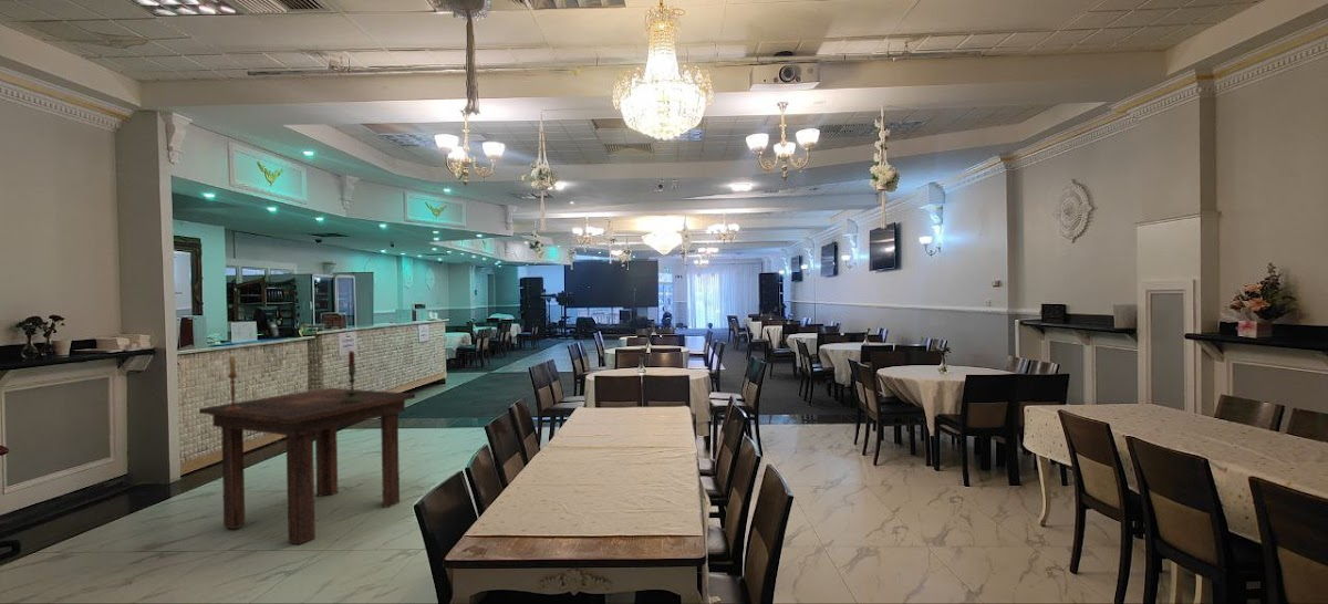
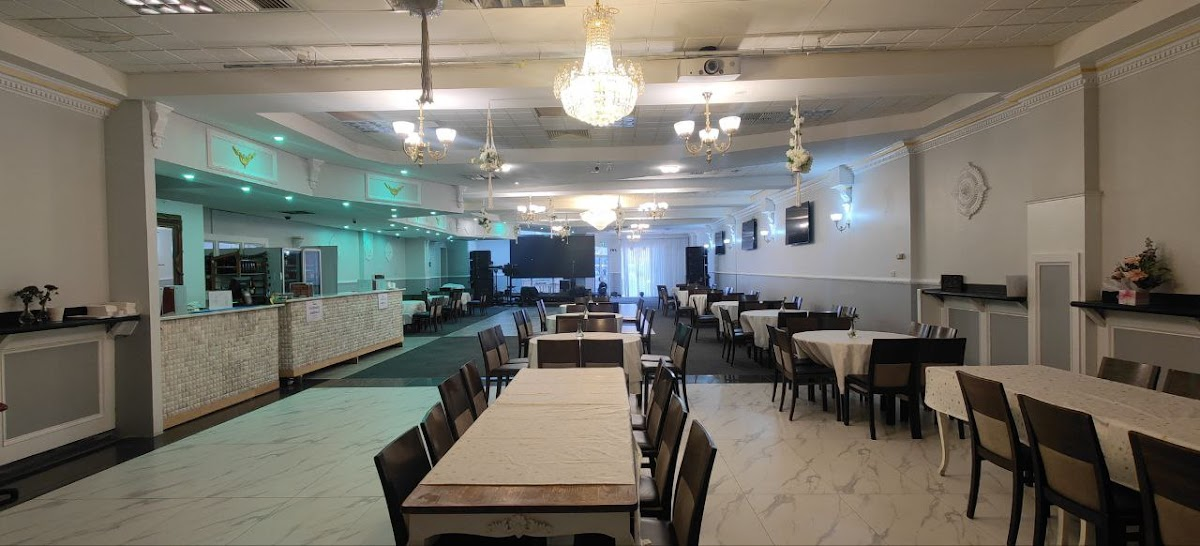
- dining table (315, 457)
- candlestick (232, 382)
- candle (352, 375)
